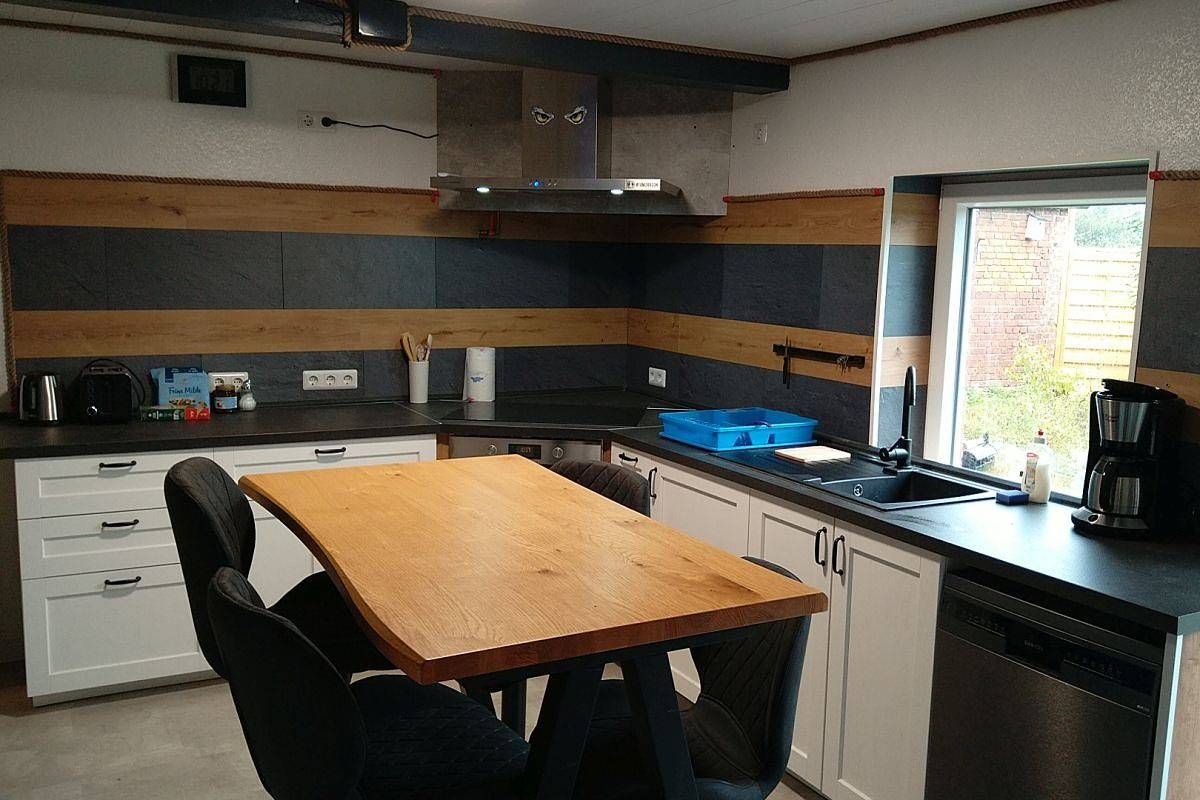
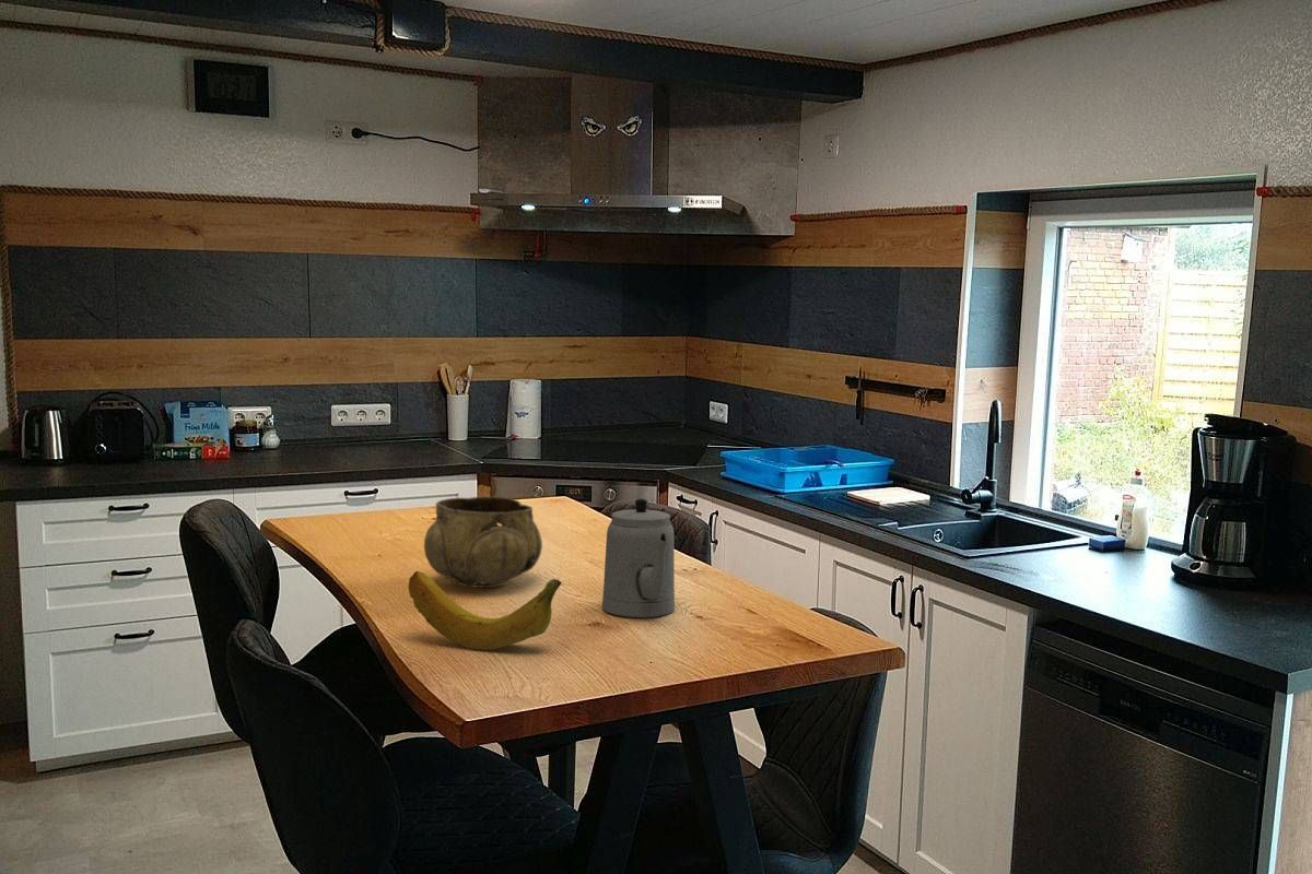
+ decorative bowl (482, 542)
+ fruit (479, 616)
+ teapot (641, 554)
